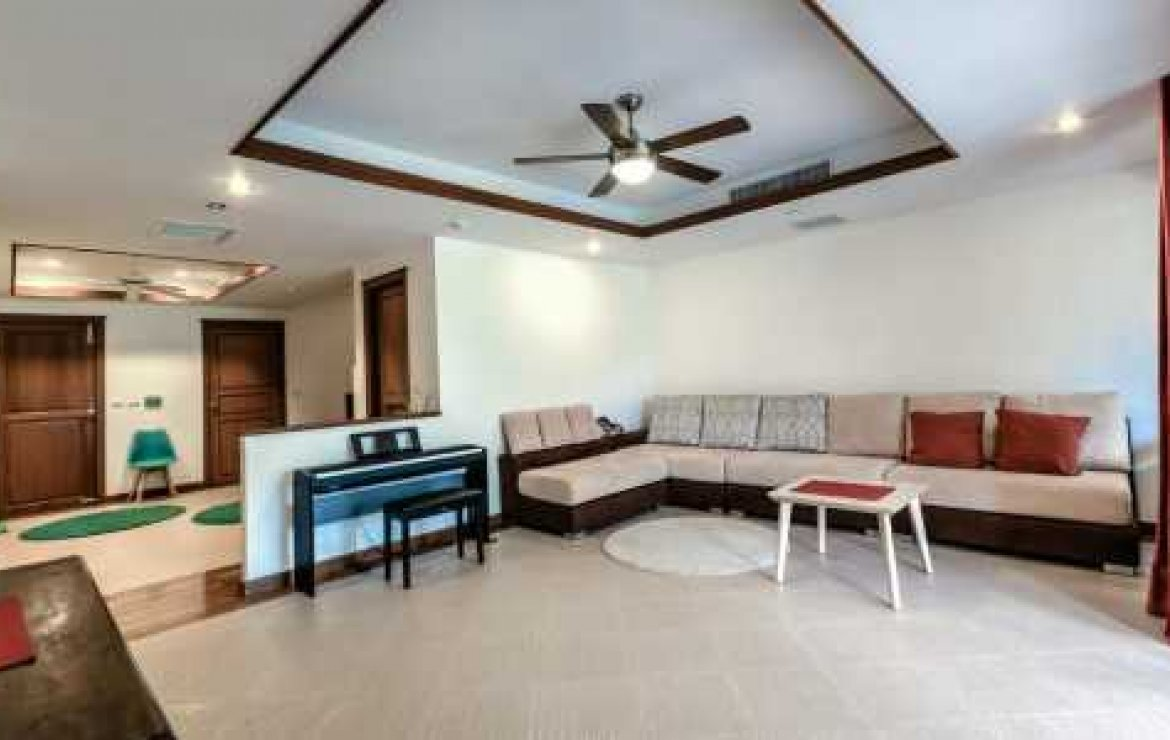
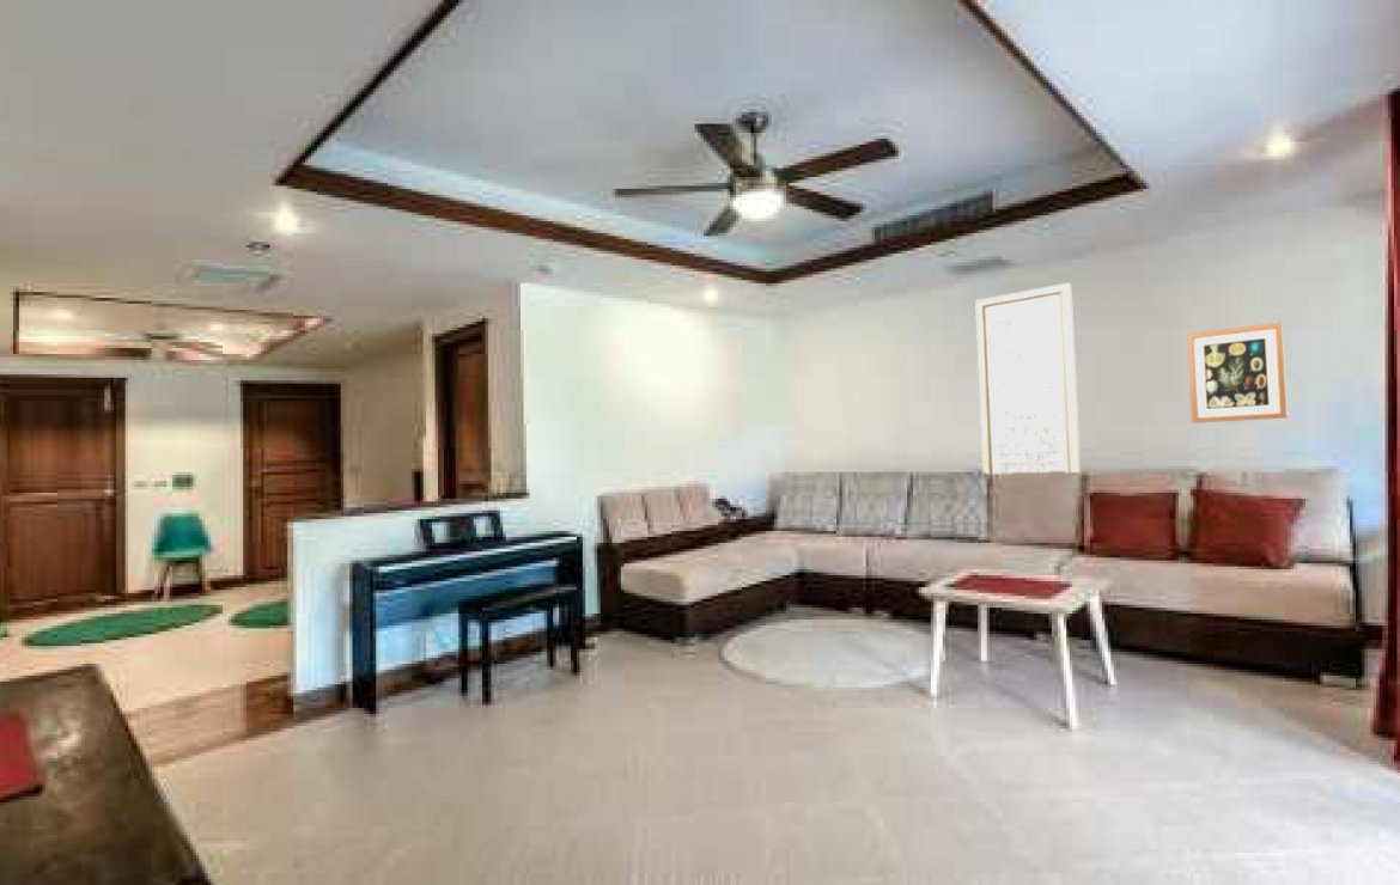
+ wall art (1025, 393)
+ wall art (1235, 374)
